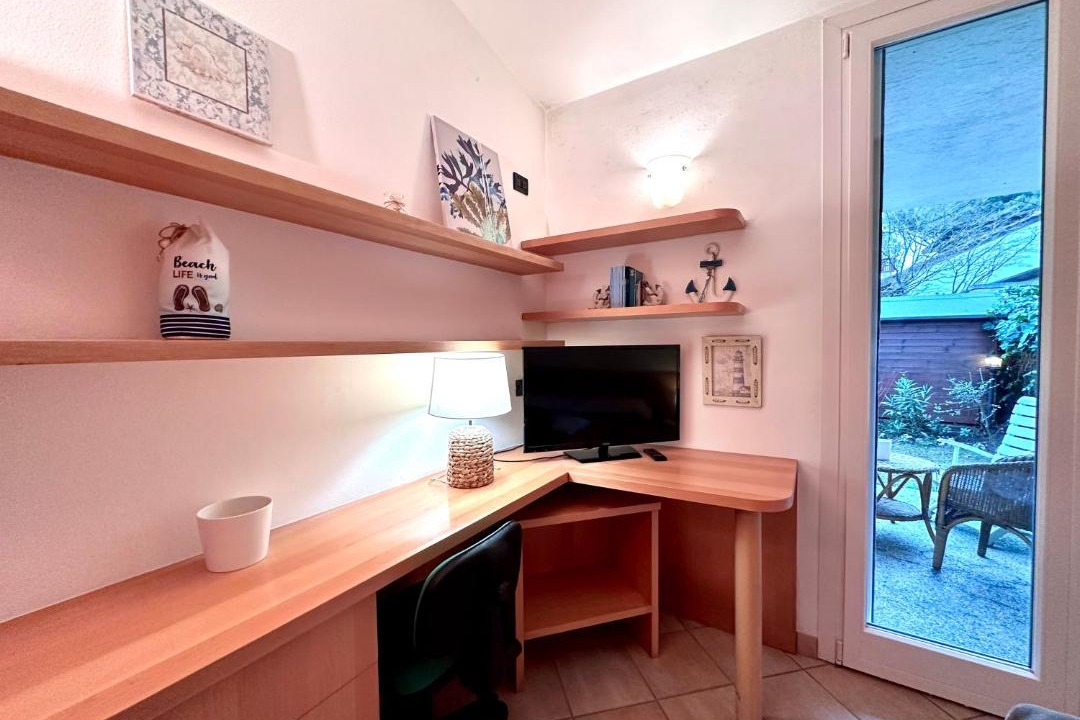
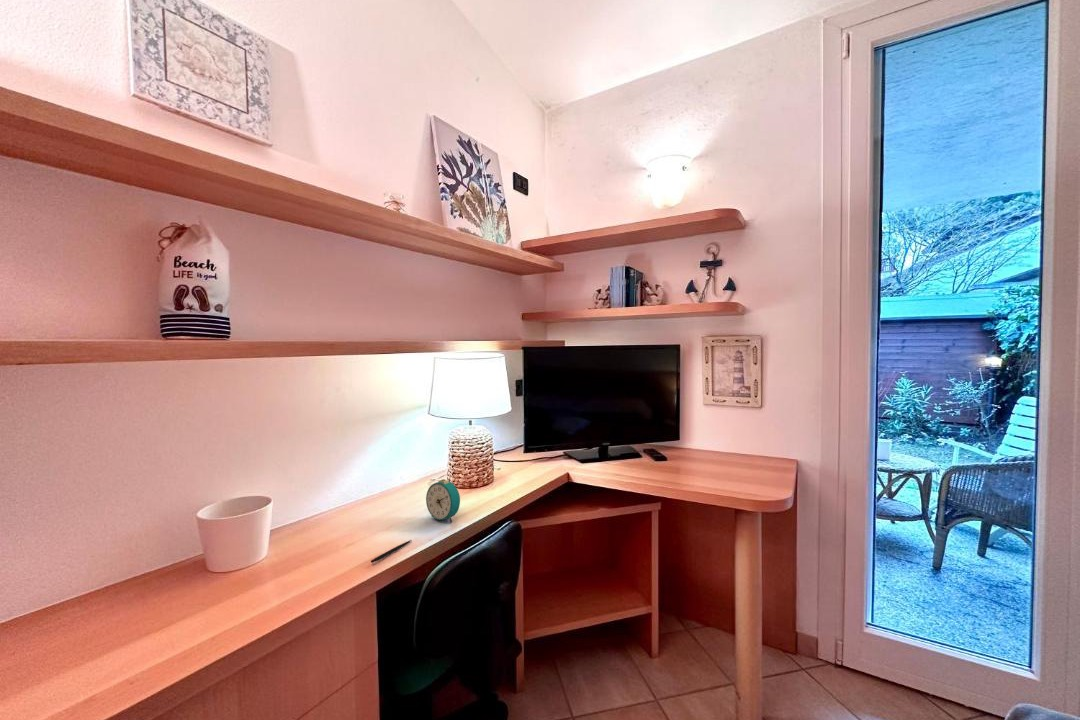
+ alarm clock (445, 498)
+ pen (393, 549)
